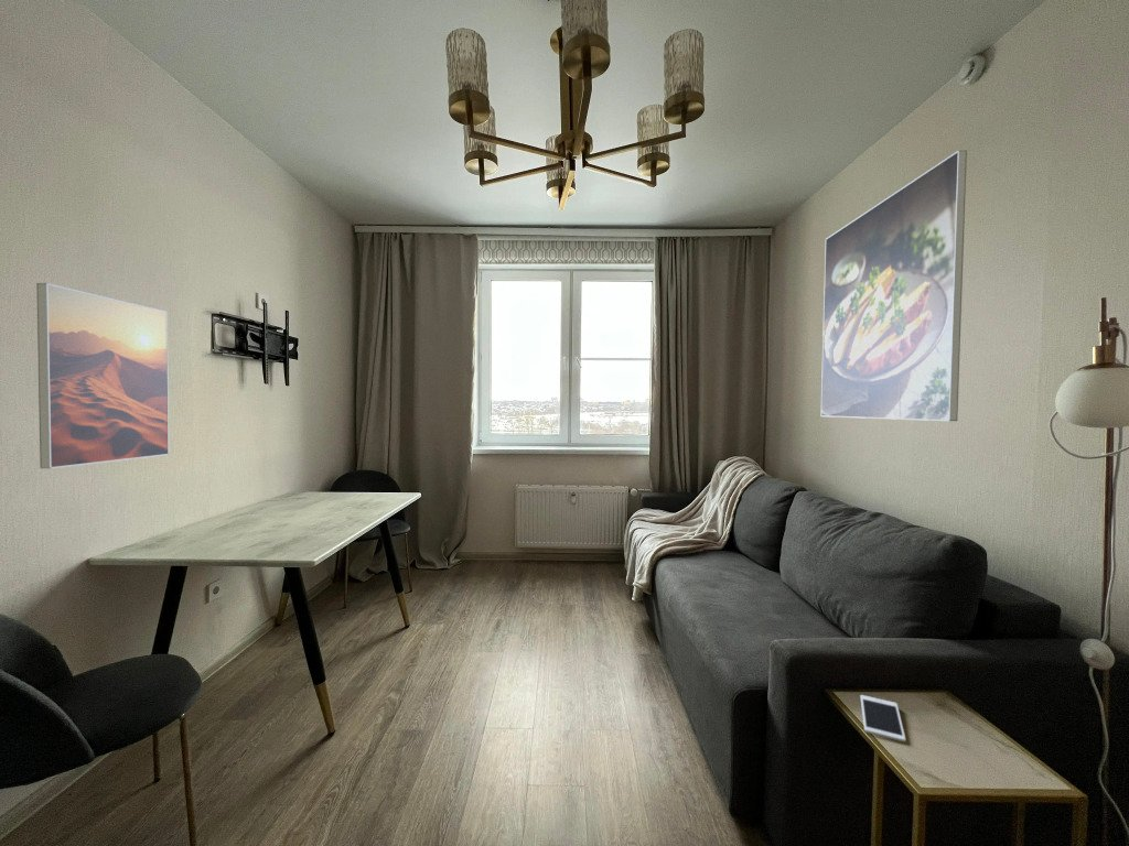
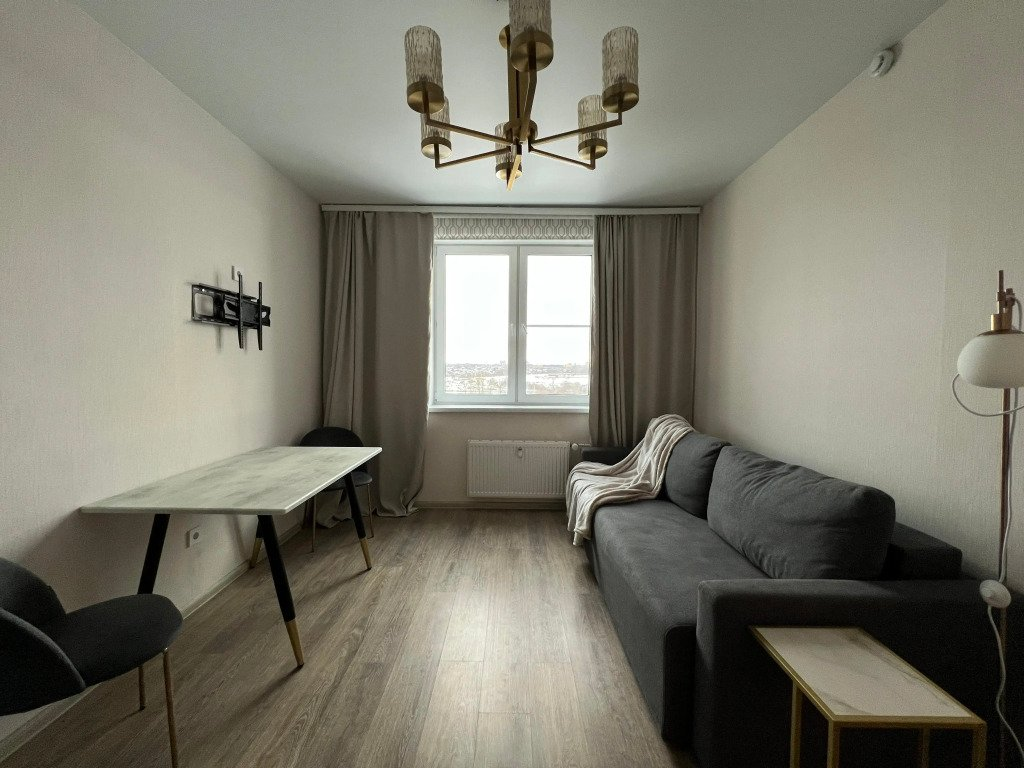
- cell phone (881, 716)
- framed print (878, 312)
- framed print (111, 380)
